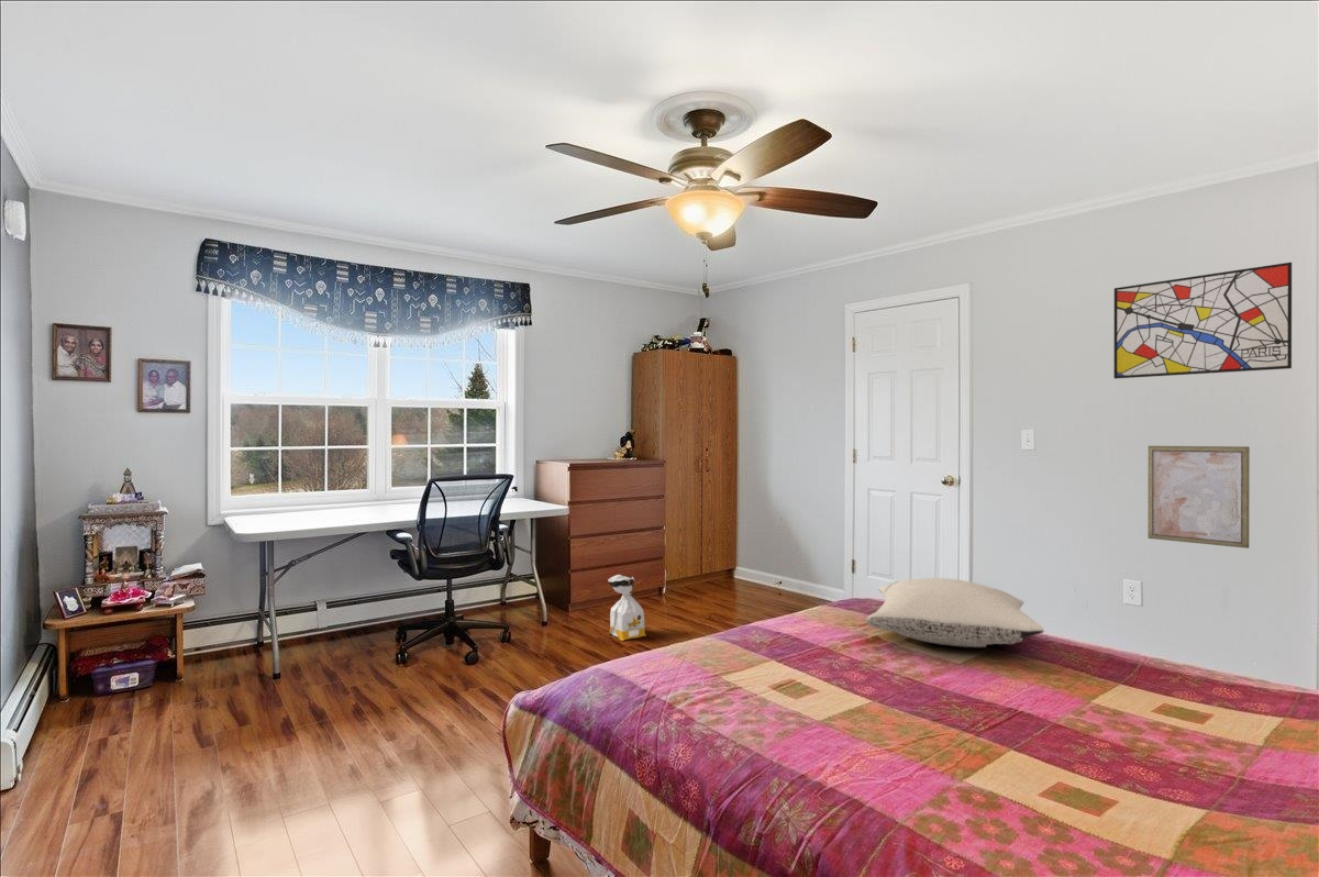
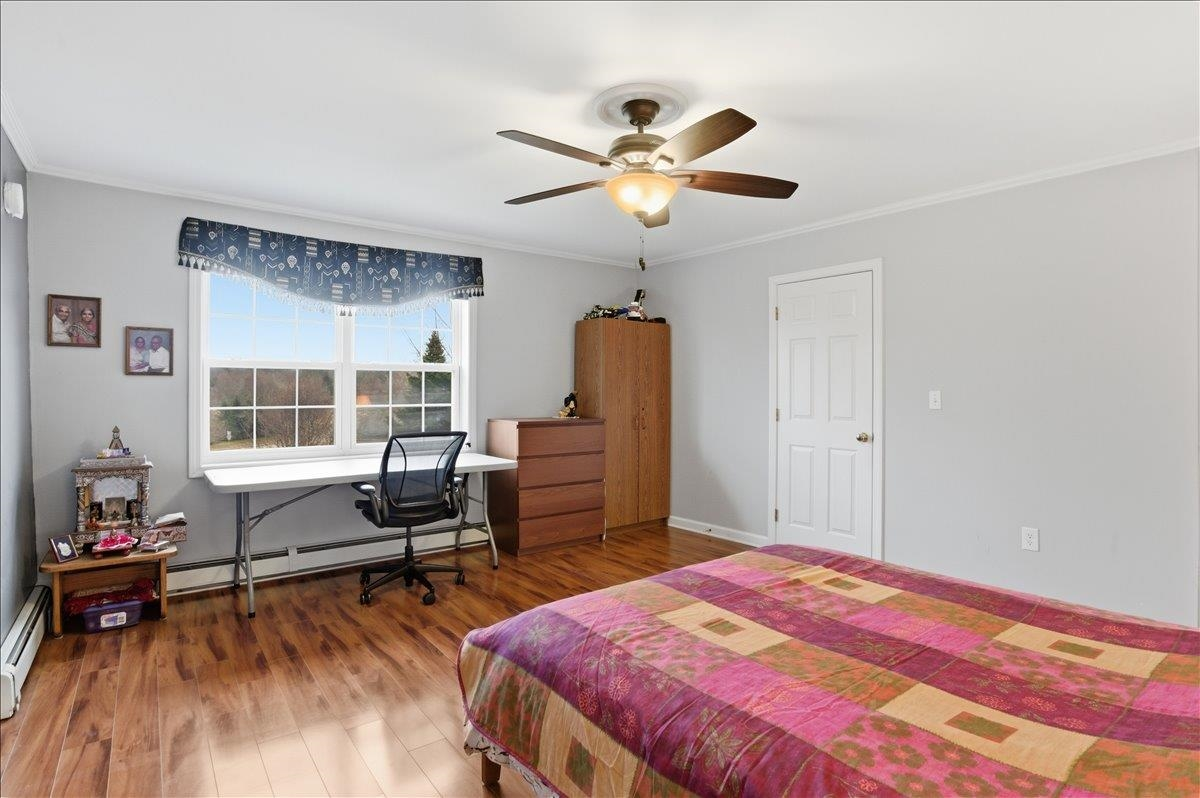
- pillow (949, 609)
- bag (625, 604)
- wall art (1195, 324)
- wall art (1195, 495)
